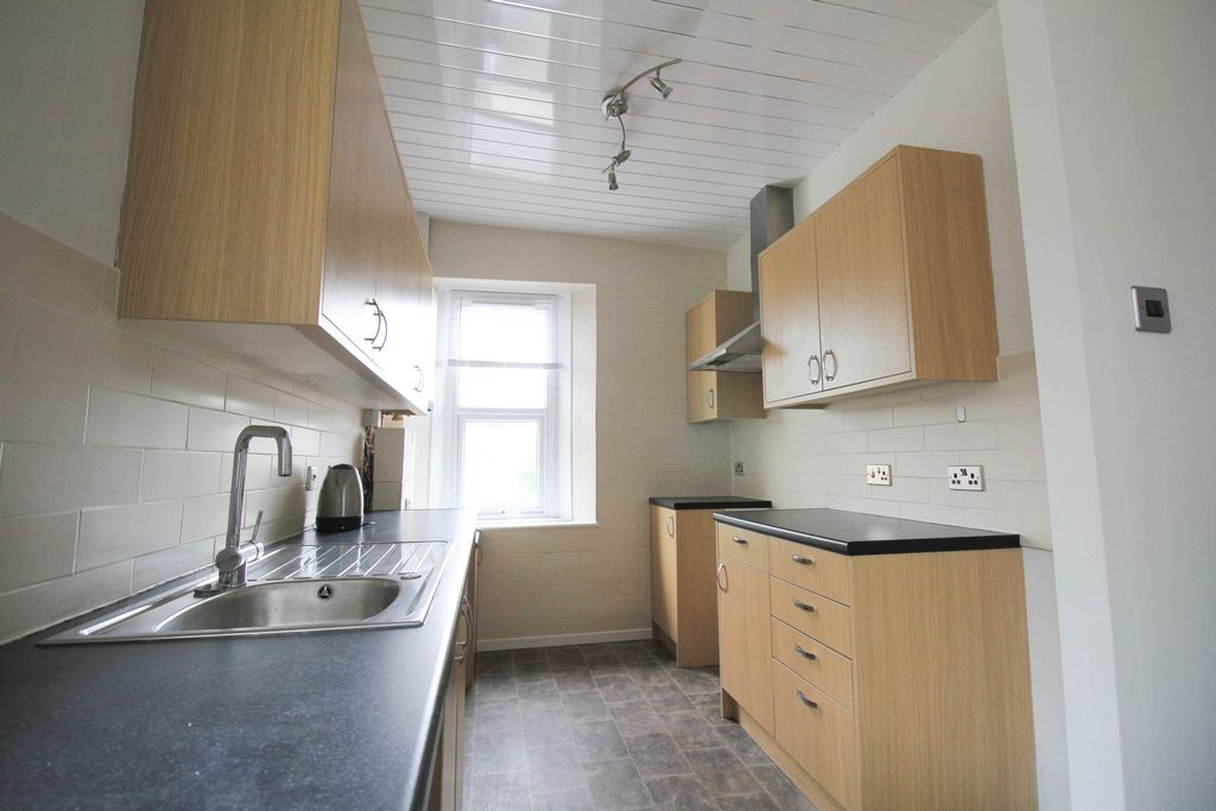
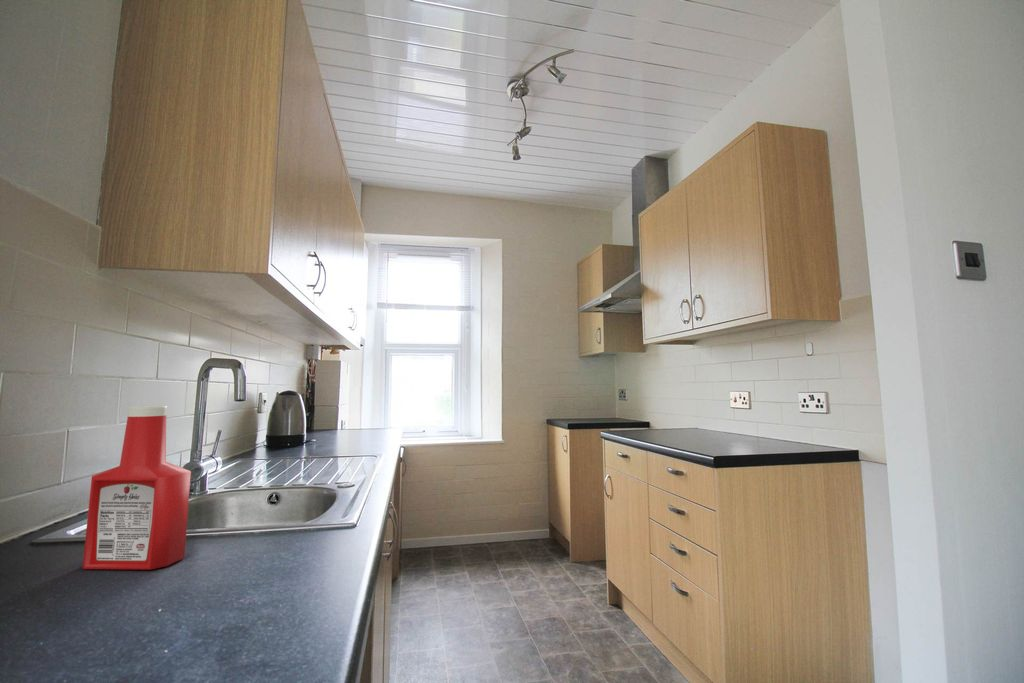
+ soap bottle (141, 482)
